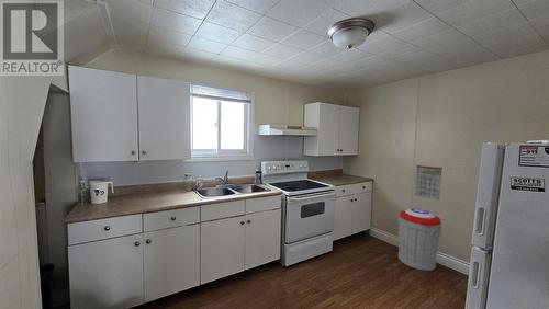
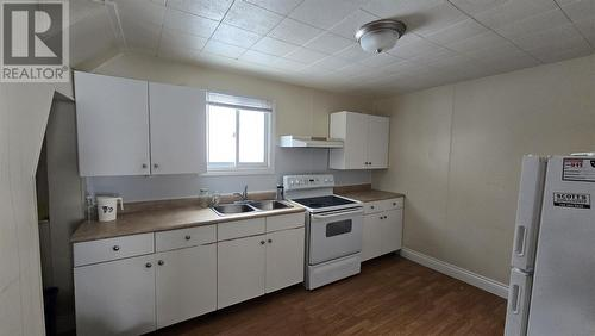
- trash can (417, 236)
- calendar (427, 178)
